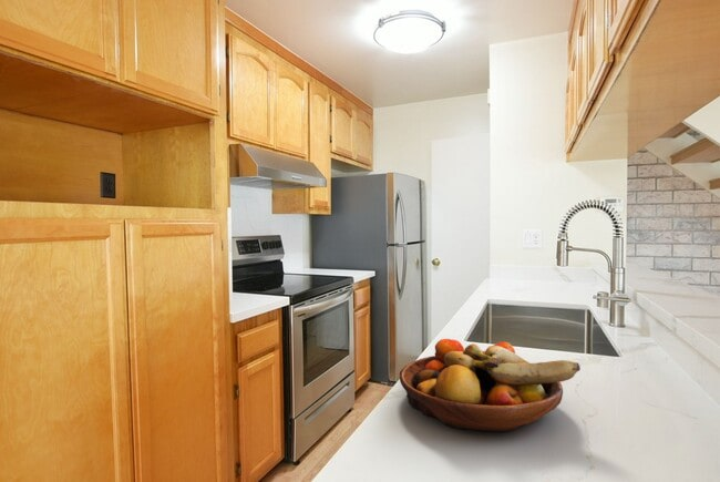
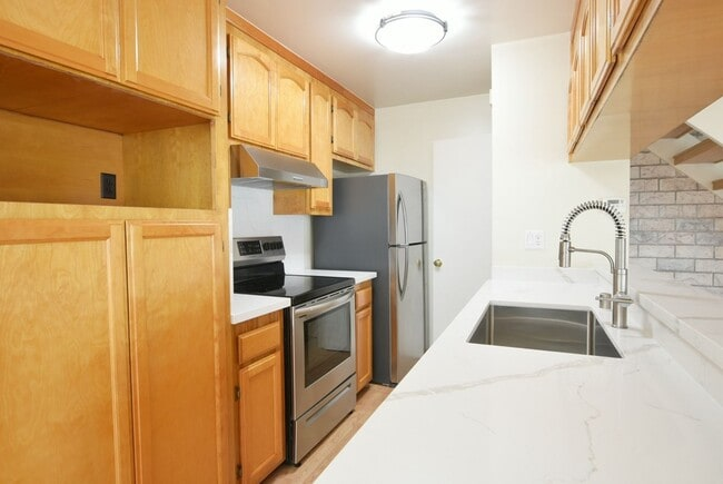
- fruit bowl (479, 369)
